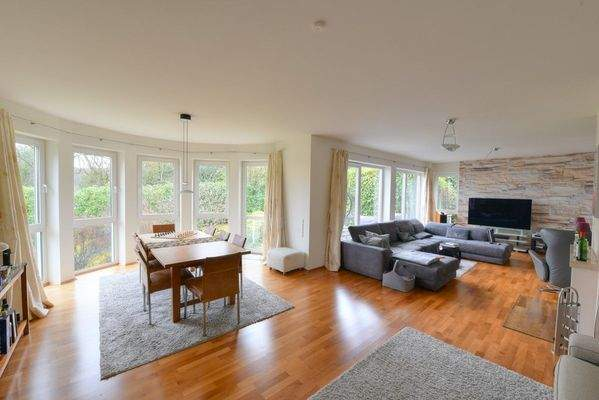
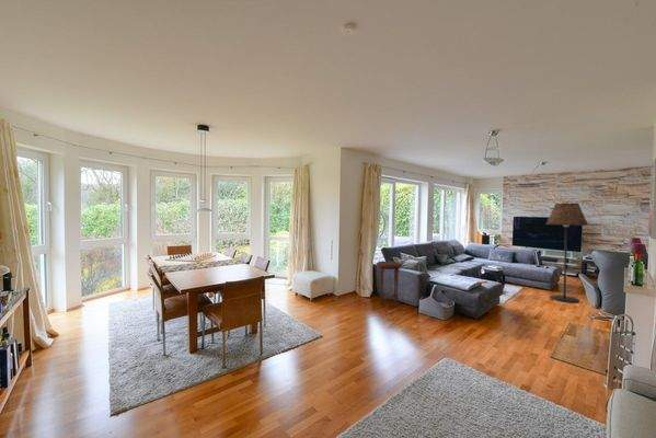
+ floor lamp (565, 251)
+ side table (394, 284)
